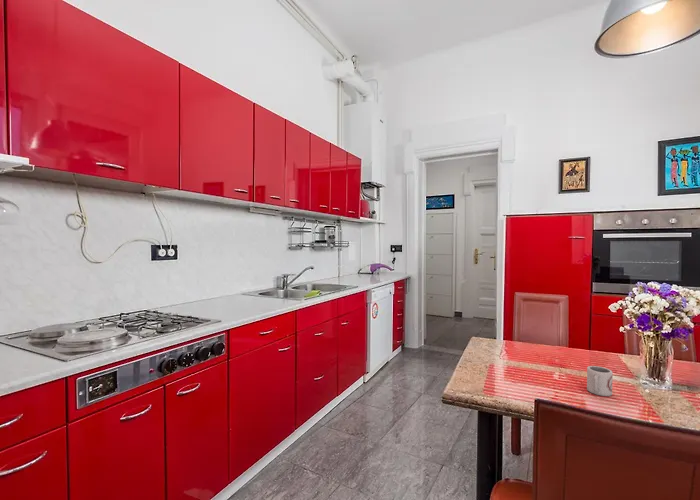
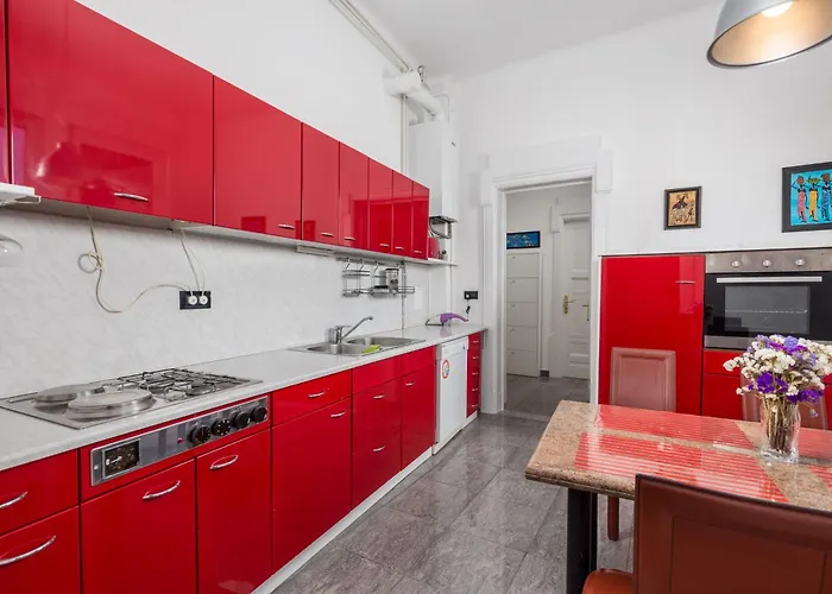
- cup (598, 381)
